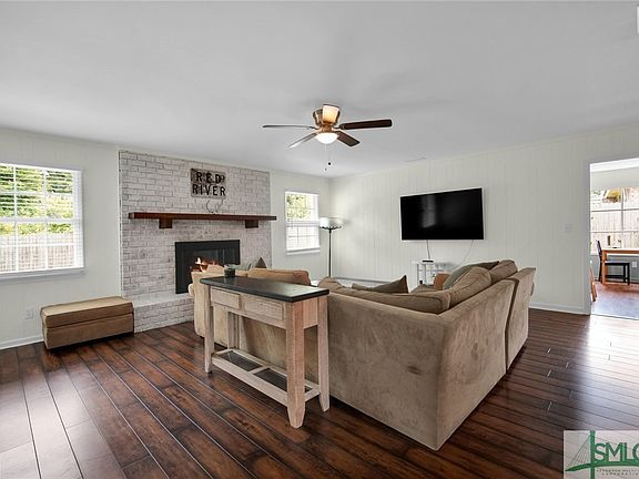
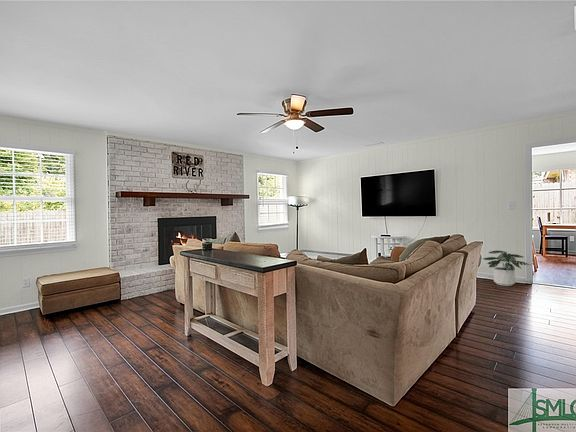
+ potted plant (505, 268)
